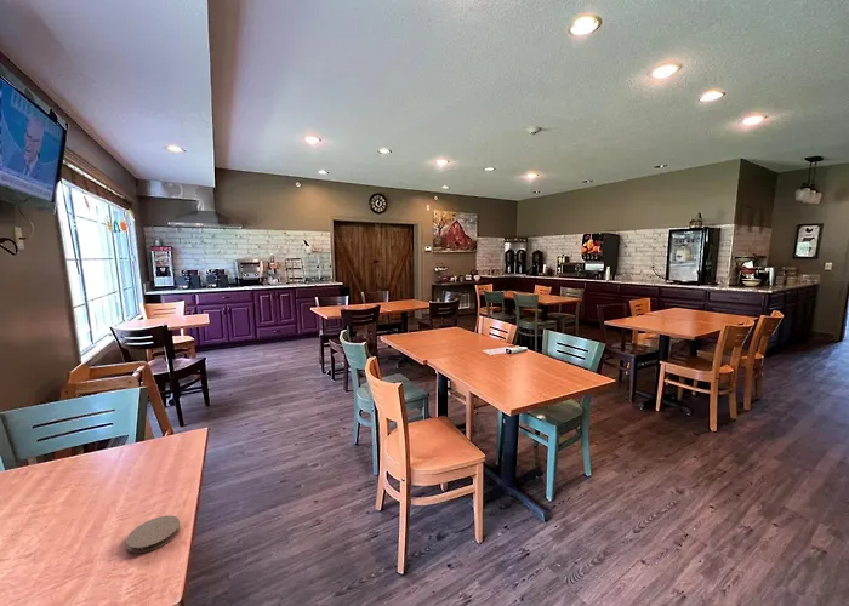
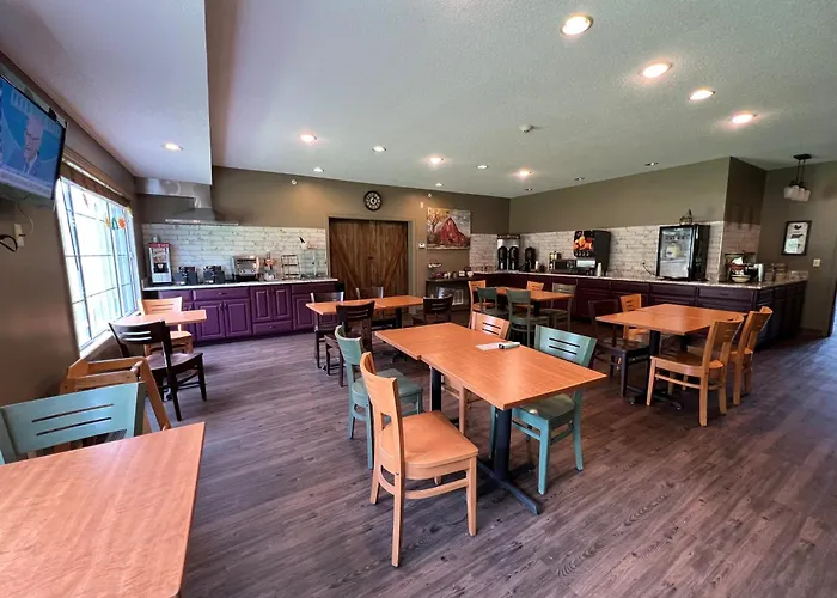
- coaster (154, 533)
